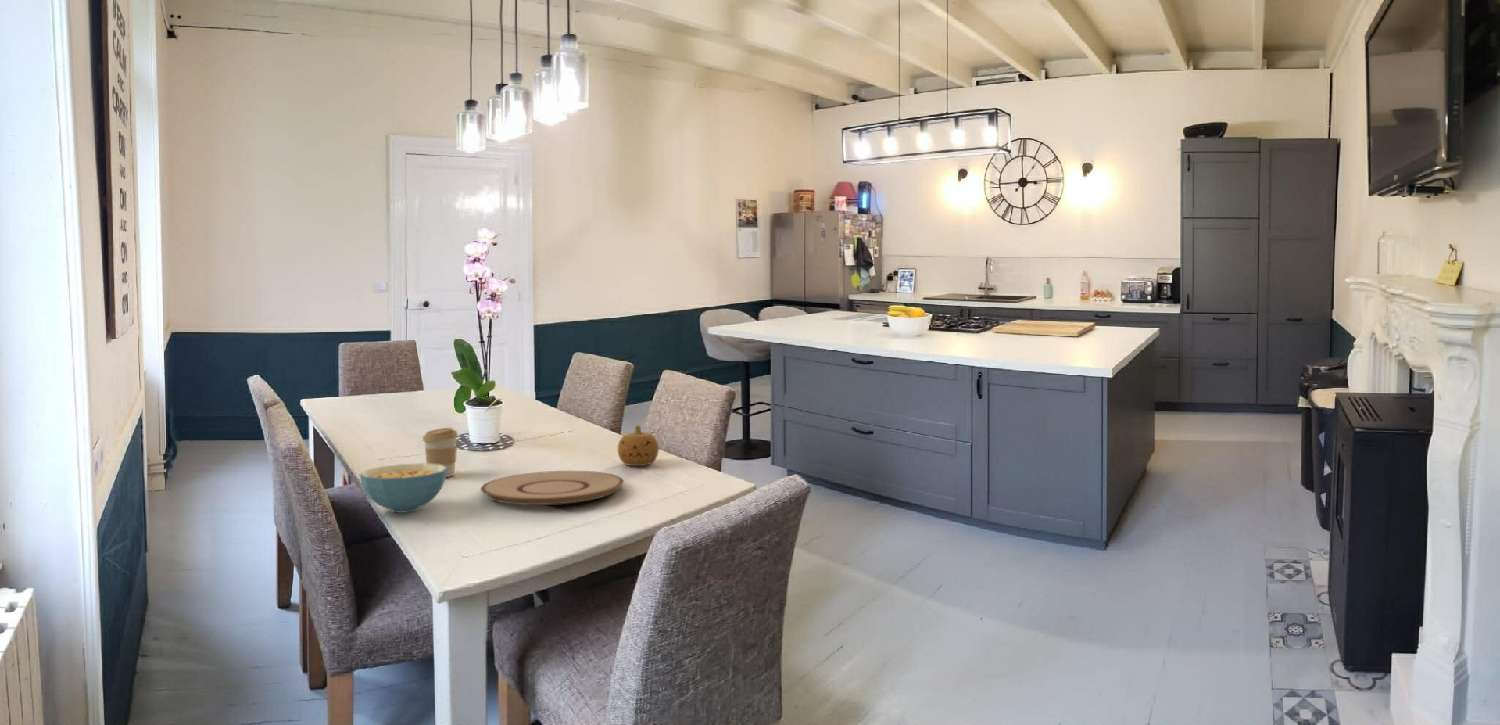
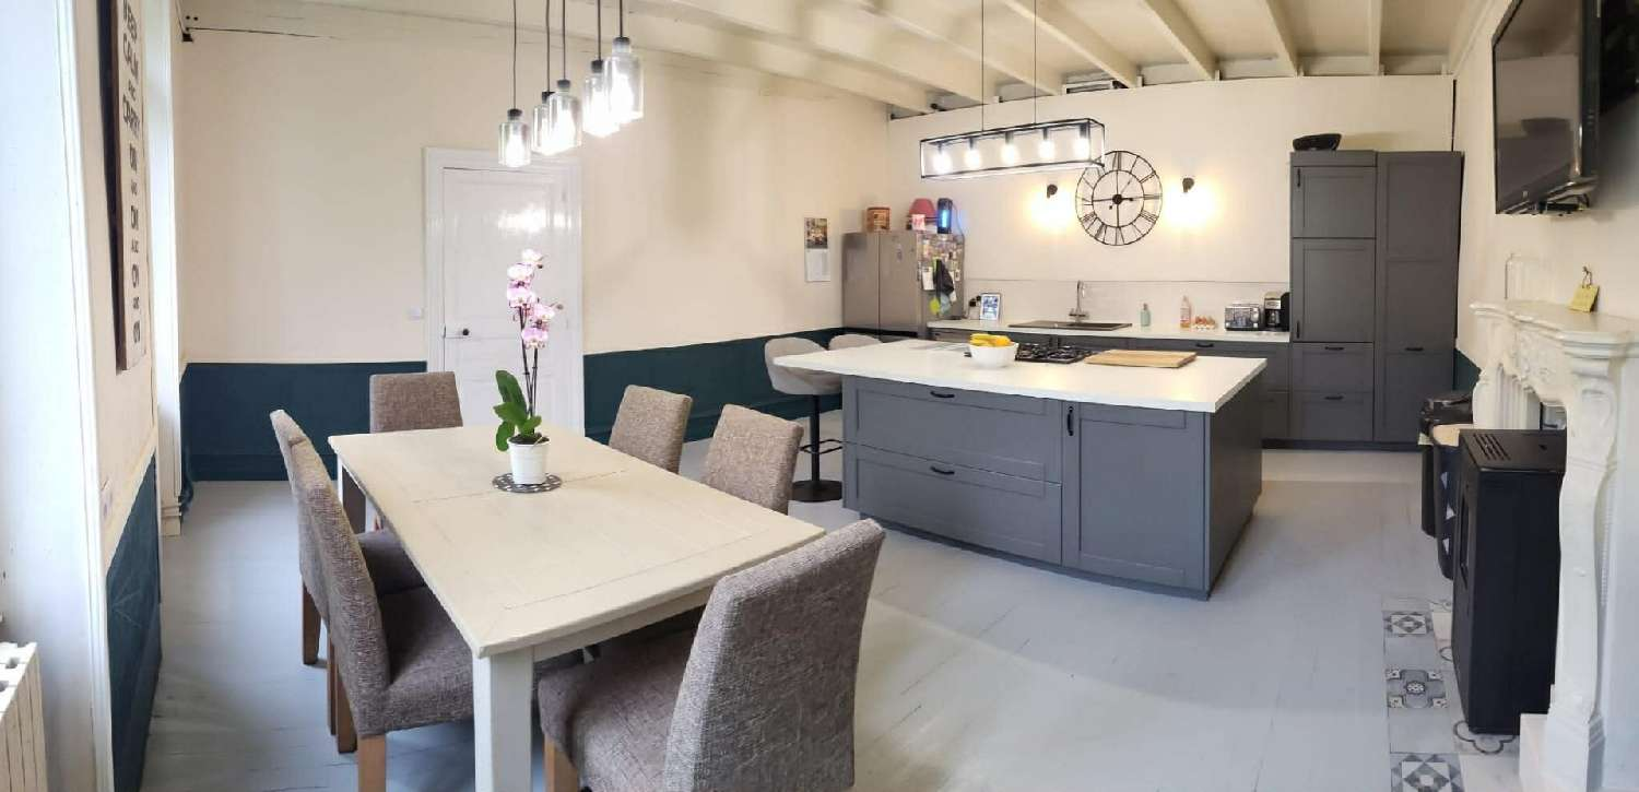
- fruit (638, 444)
- plate (553, 487)
- cereal bowl (404, 490)
- coffee cup (440, 452)
